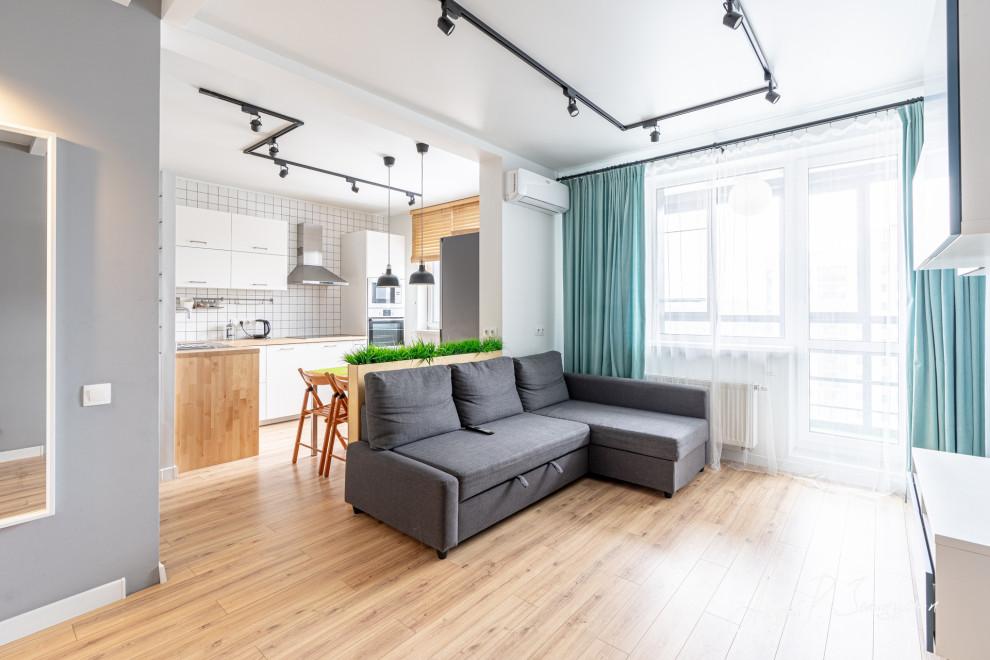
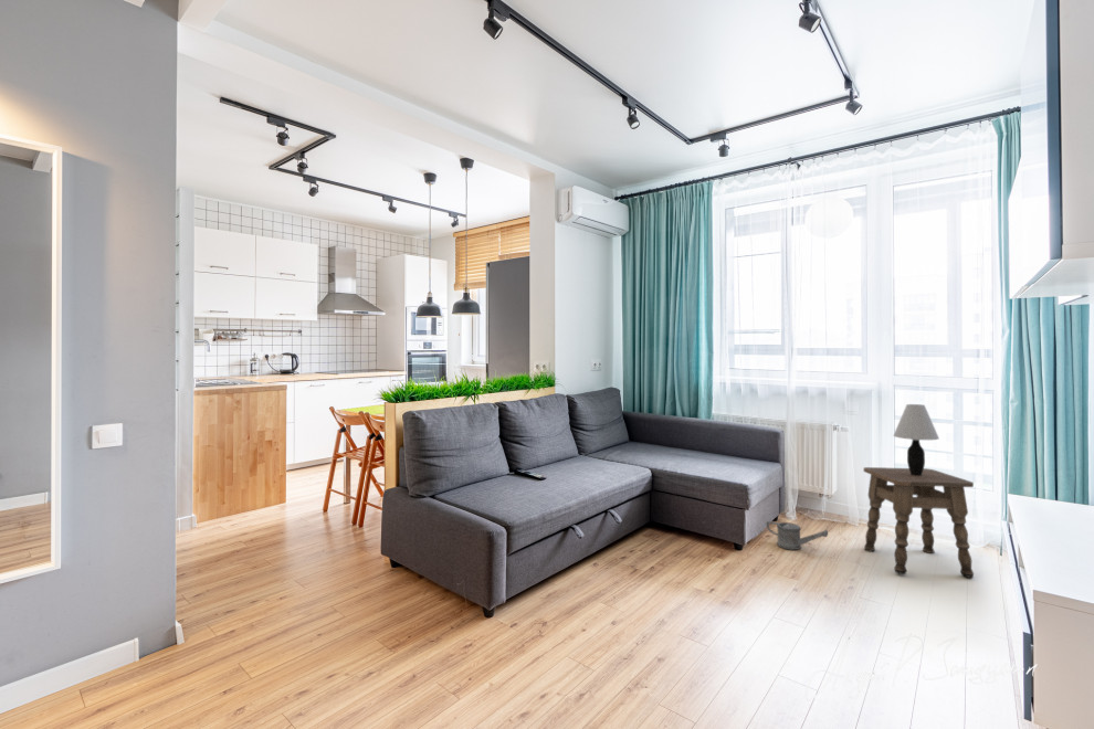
+ watering can (796, 535)
+ side table (921, 518)
+ table lamp (915, 439)
